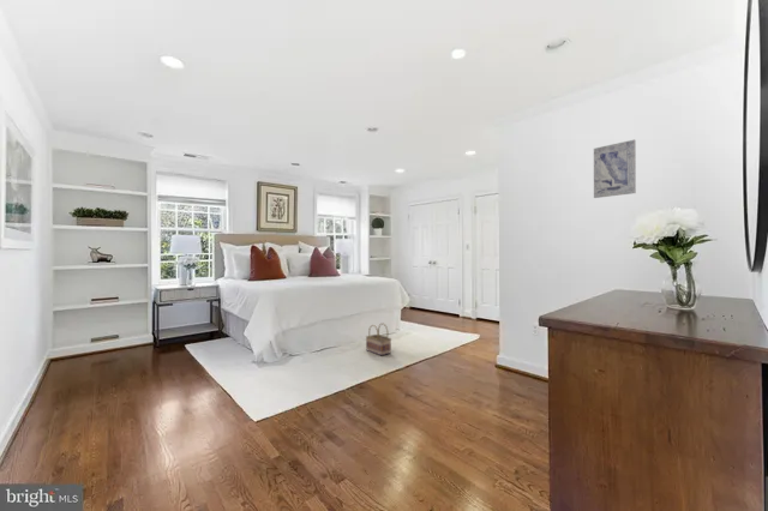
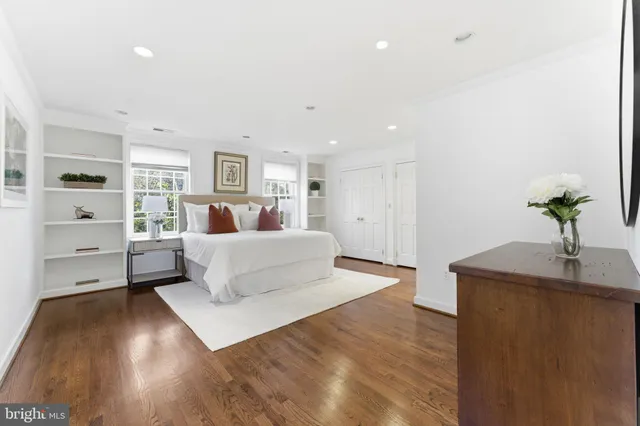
- basket (378, 337)
- wall art (613, 169)
